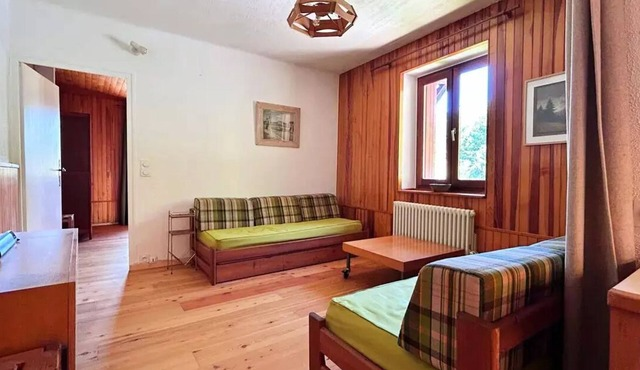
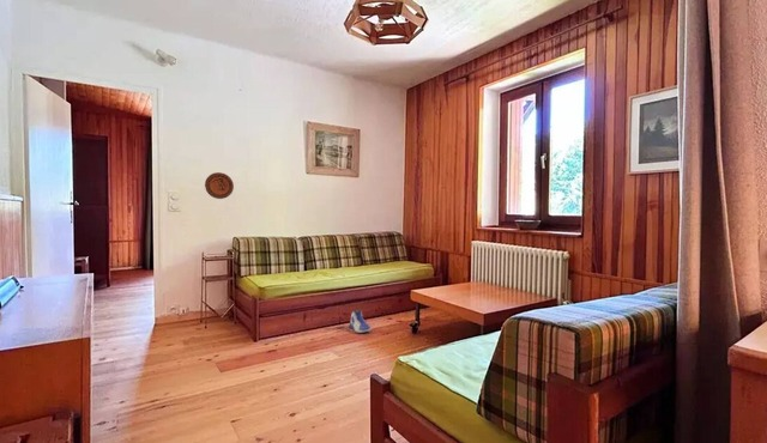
+ sneaker (357, 320)
+ decorative plate (219, 186)
